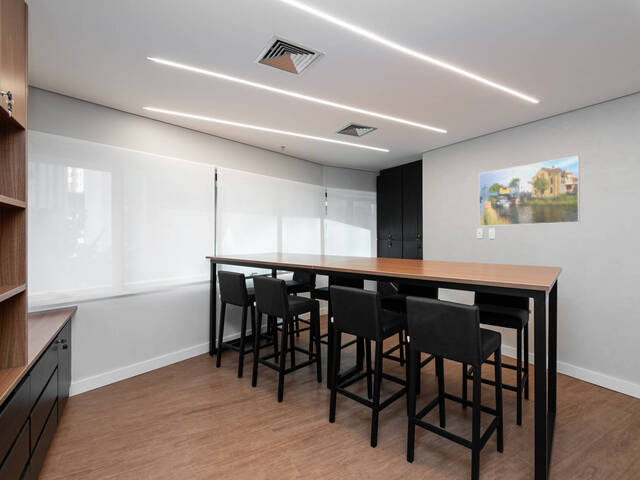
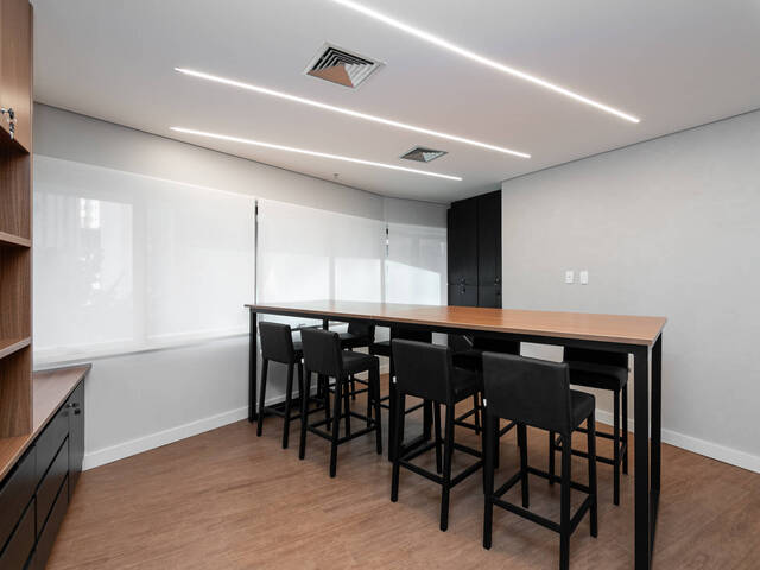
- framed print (523, 195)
